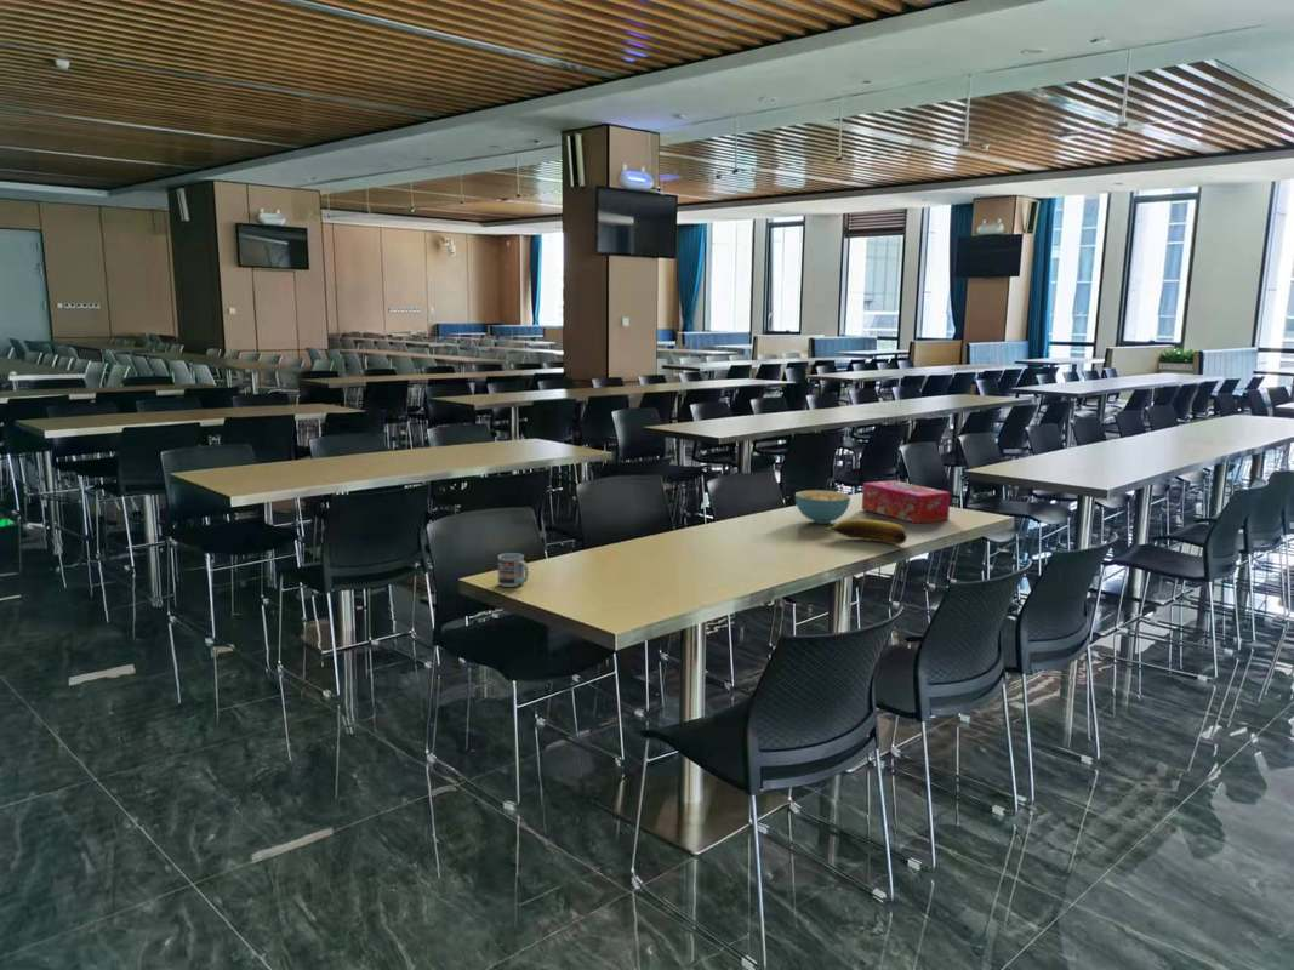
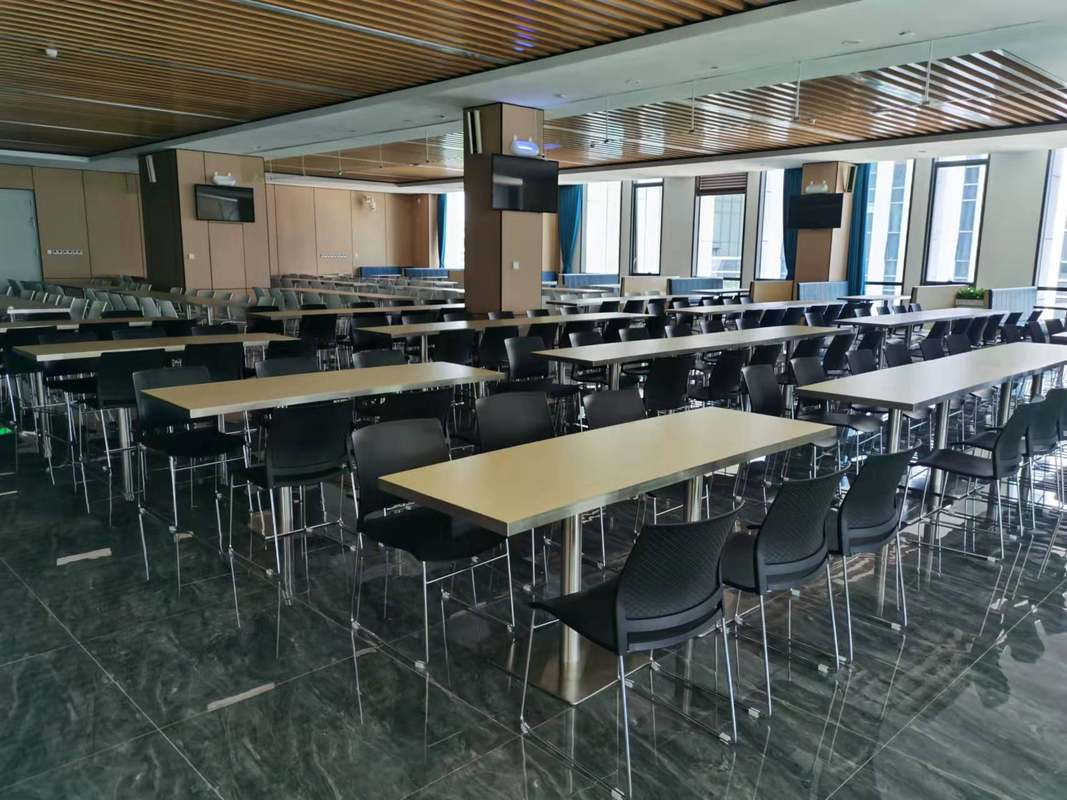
- cereal bowl (822, 508)
- banana (867, 532)
- tissue box (905, 501)
- cup (514, 570)
